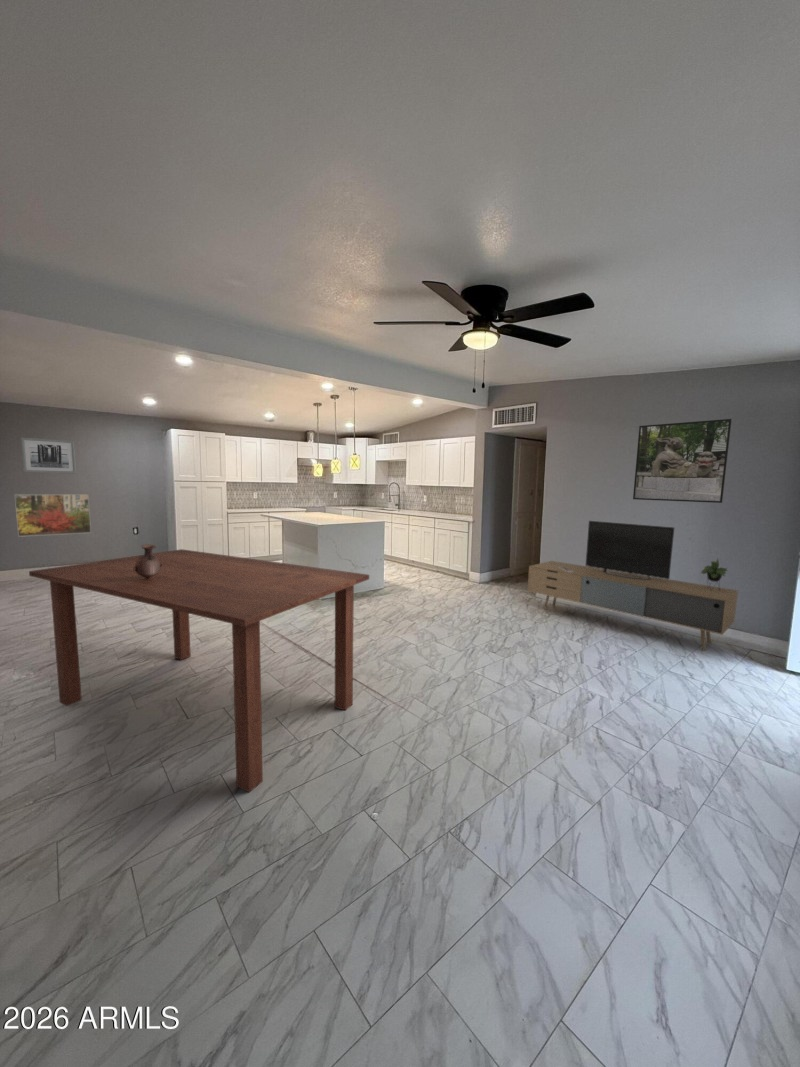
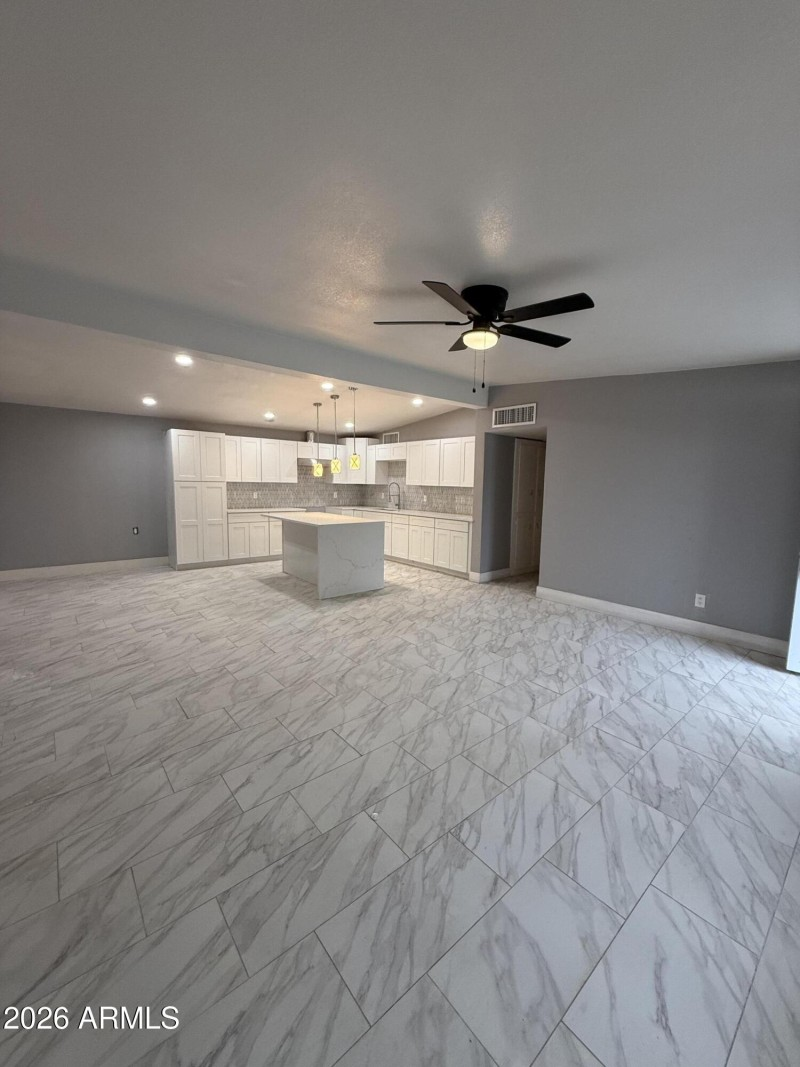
- vase (147, 561)
- dining table (189, 639)
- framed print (54, 514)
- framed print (678, 462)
- media console (622, 575)
- wall art (49, 456)
